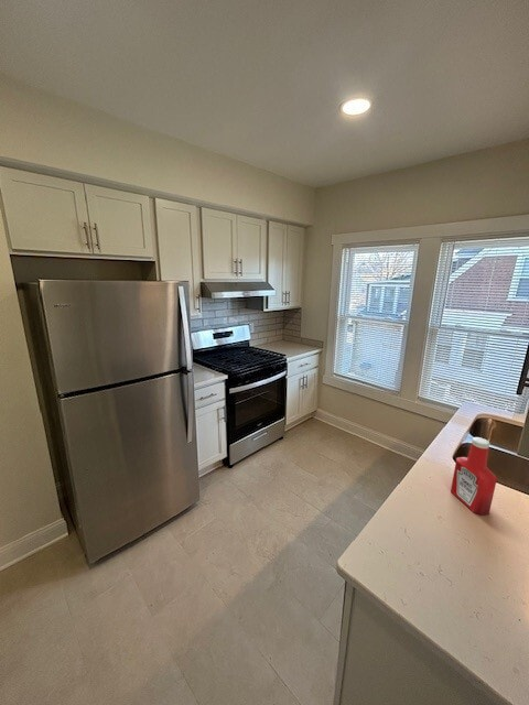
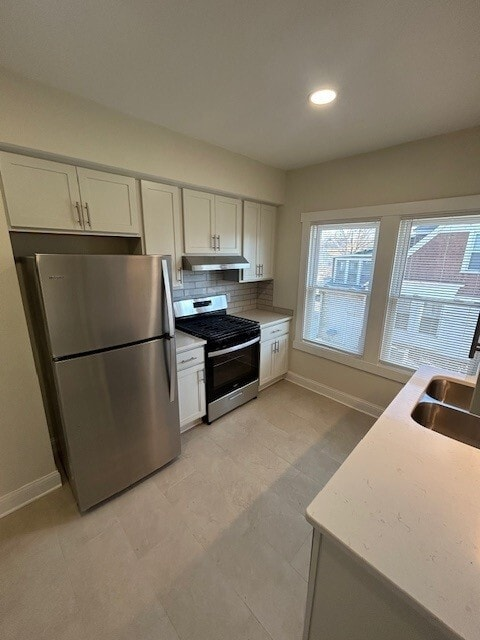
- soap bottle (474, 471)
